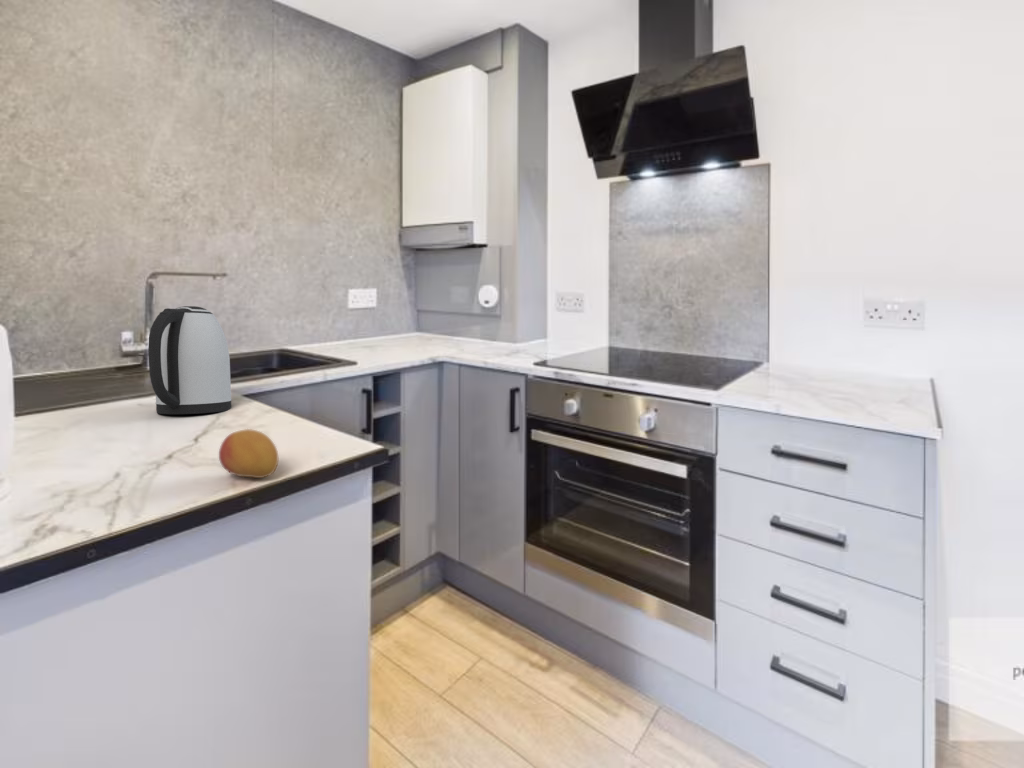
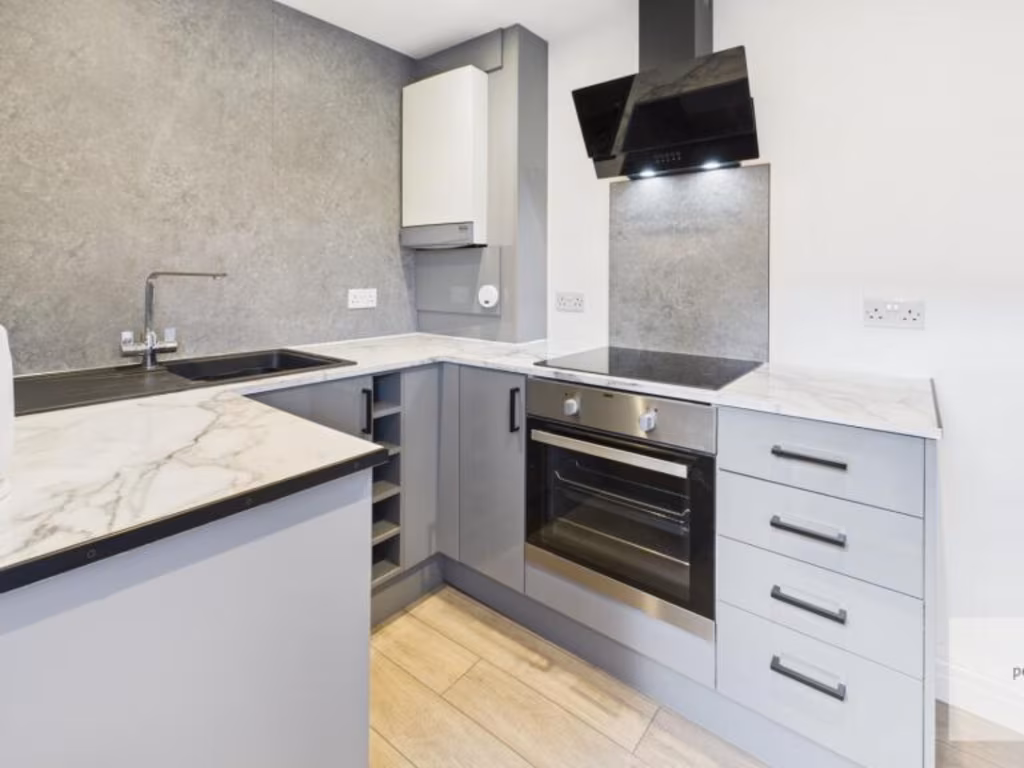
- fruit (249, 453)
- kettle (185, 359)
